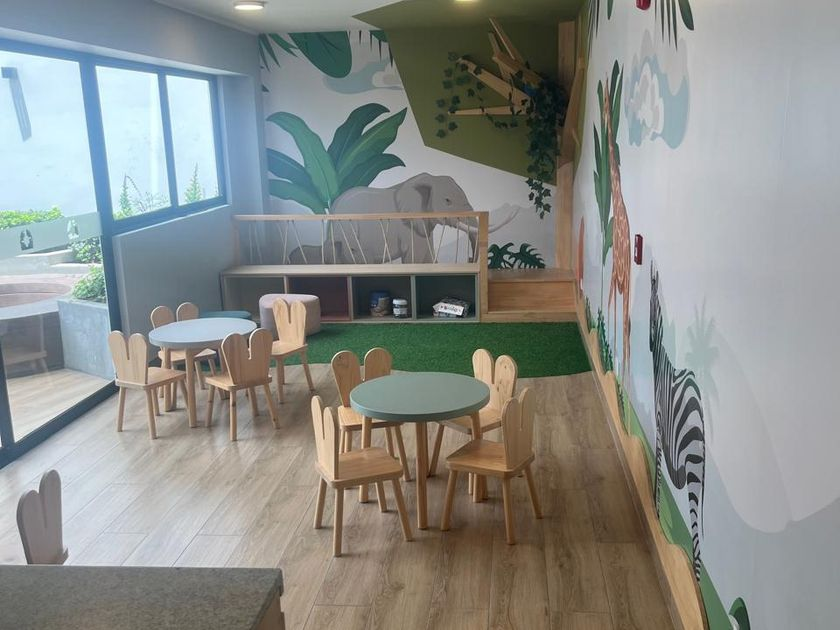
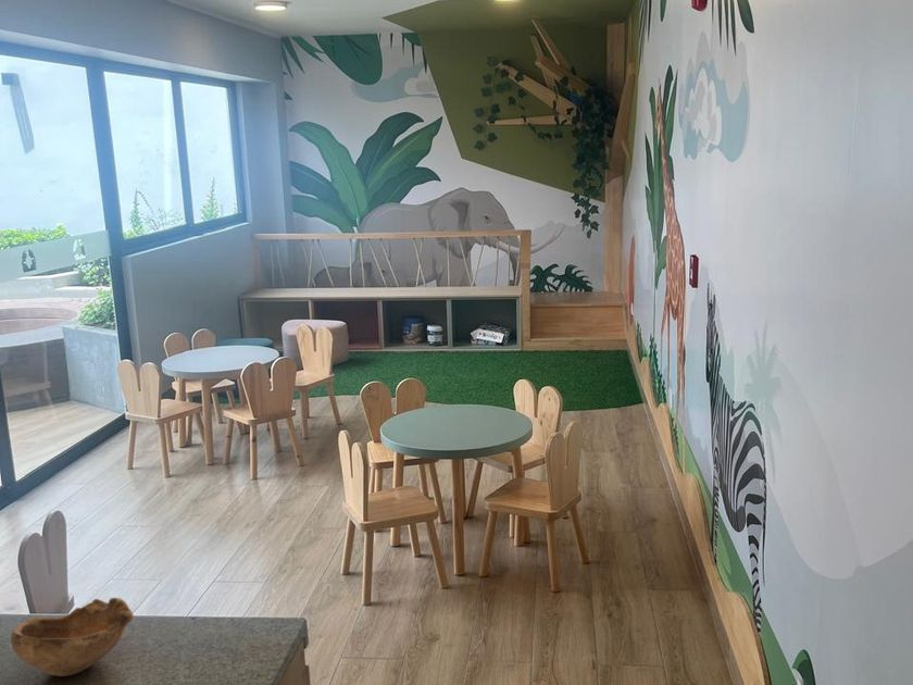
+ bowl (75, 638)
